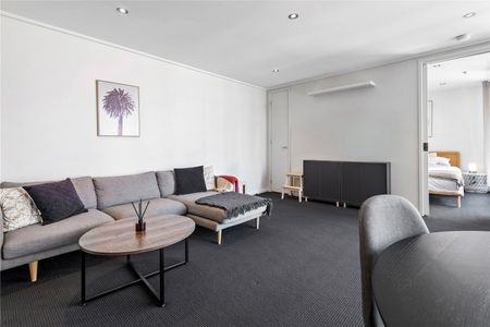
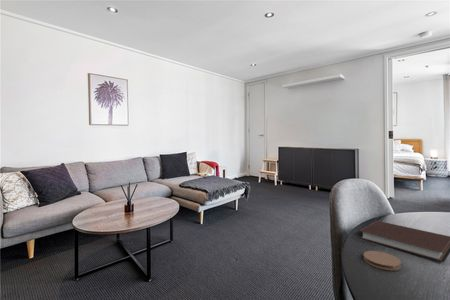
+ coaster (381, 259)
+ notebook (404, 237)
